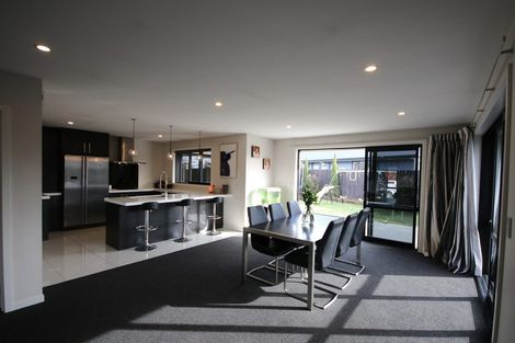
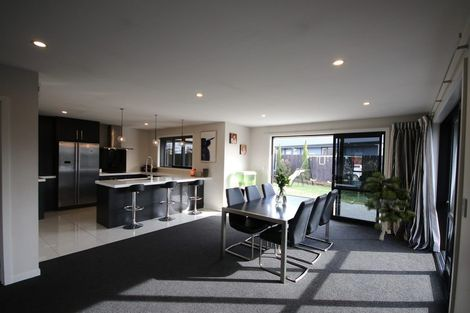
+ indoor plant (387, 206)
